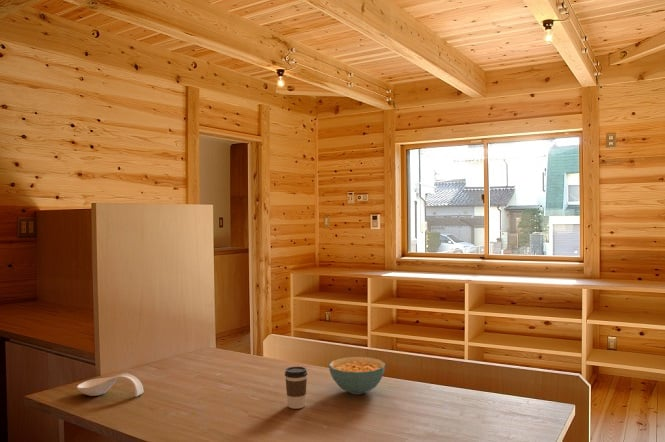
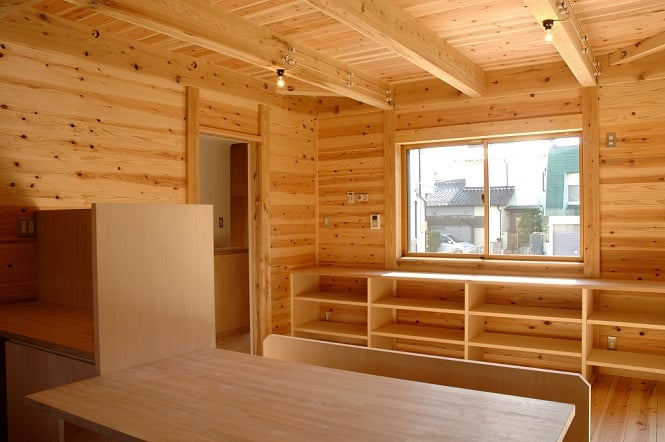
- coffee cup (296, 387)
- cereal bowl (357, 377)
- spoon rest (110, 383)
